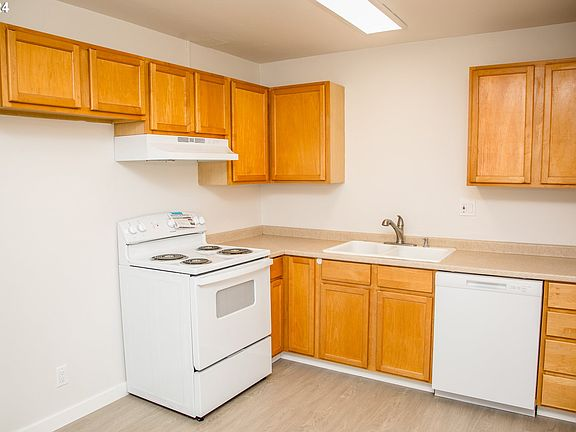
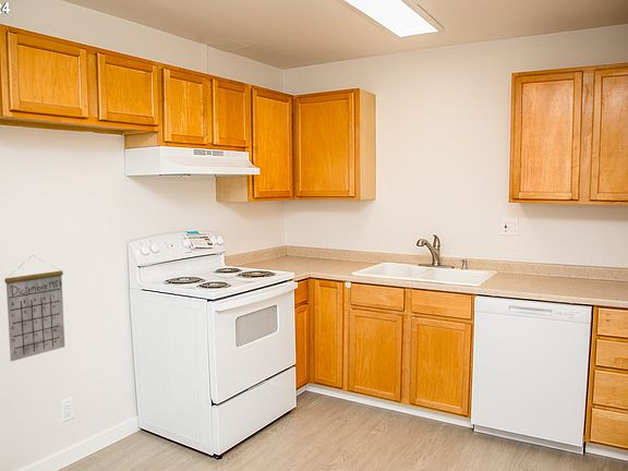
+ calendar (36, 304)
